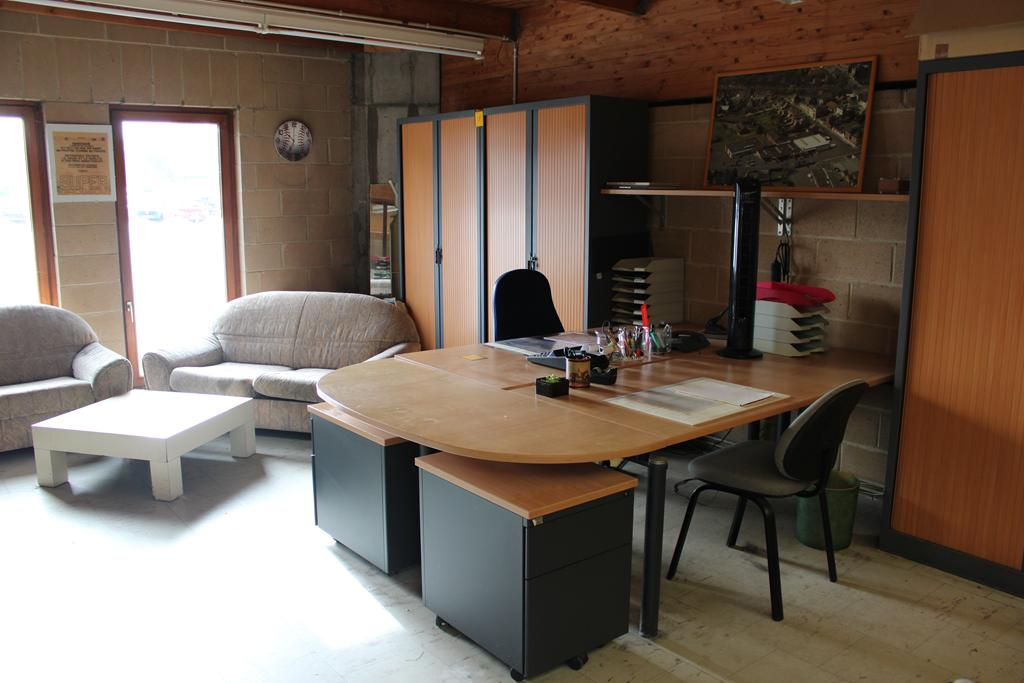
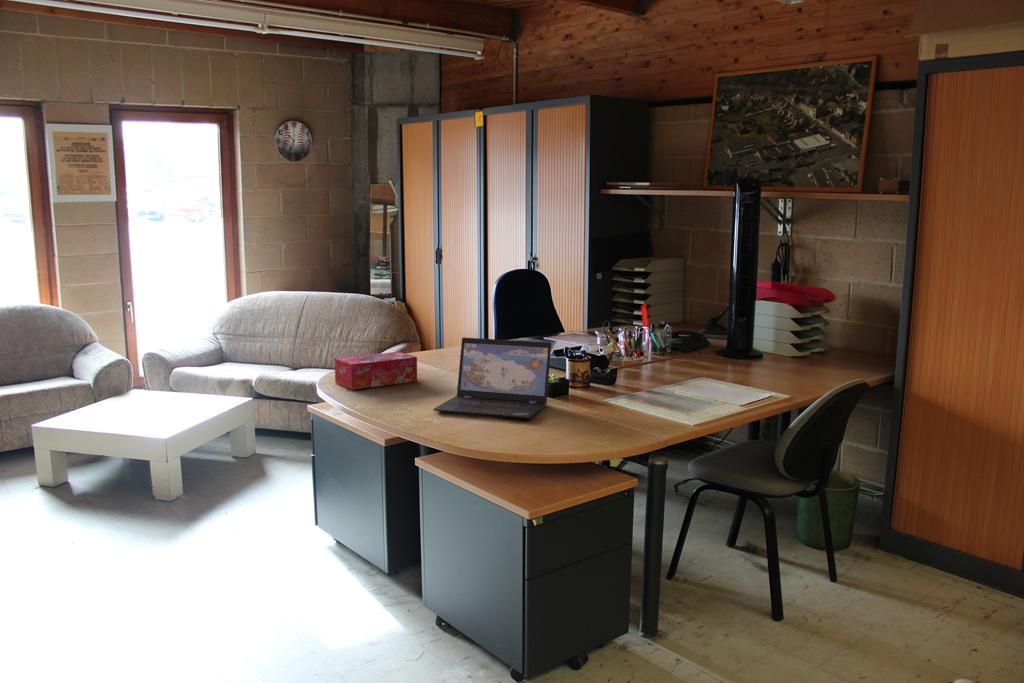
+ tissue box (376, 369)
+ laptop (493, 376)
